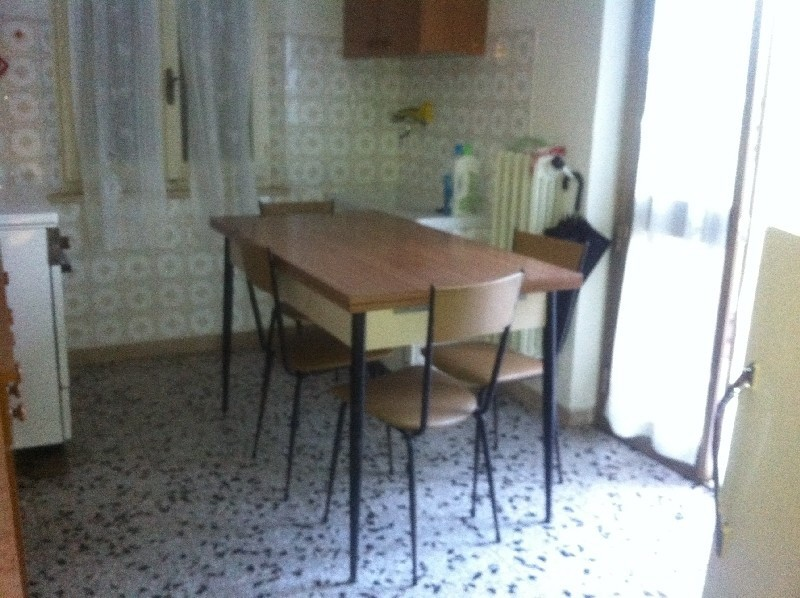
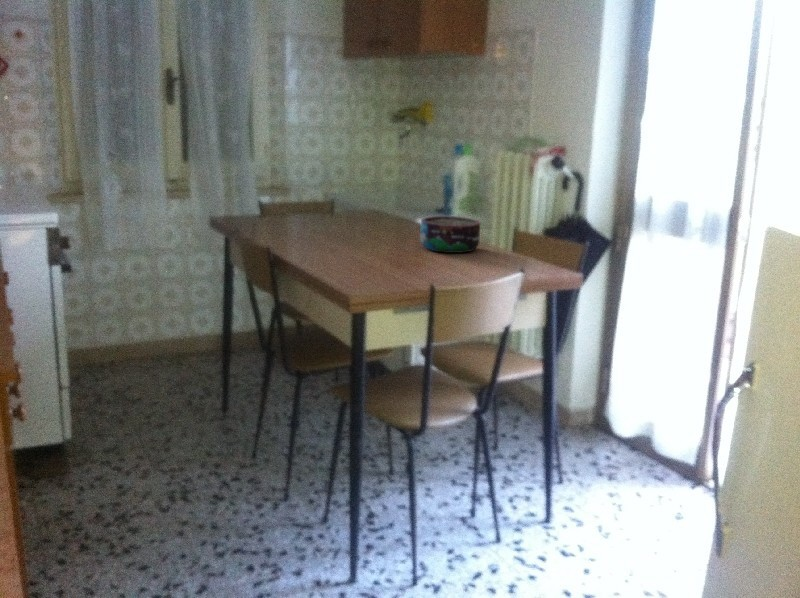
+ bowl (450, 234)
